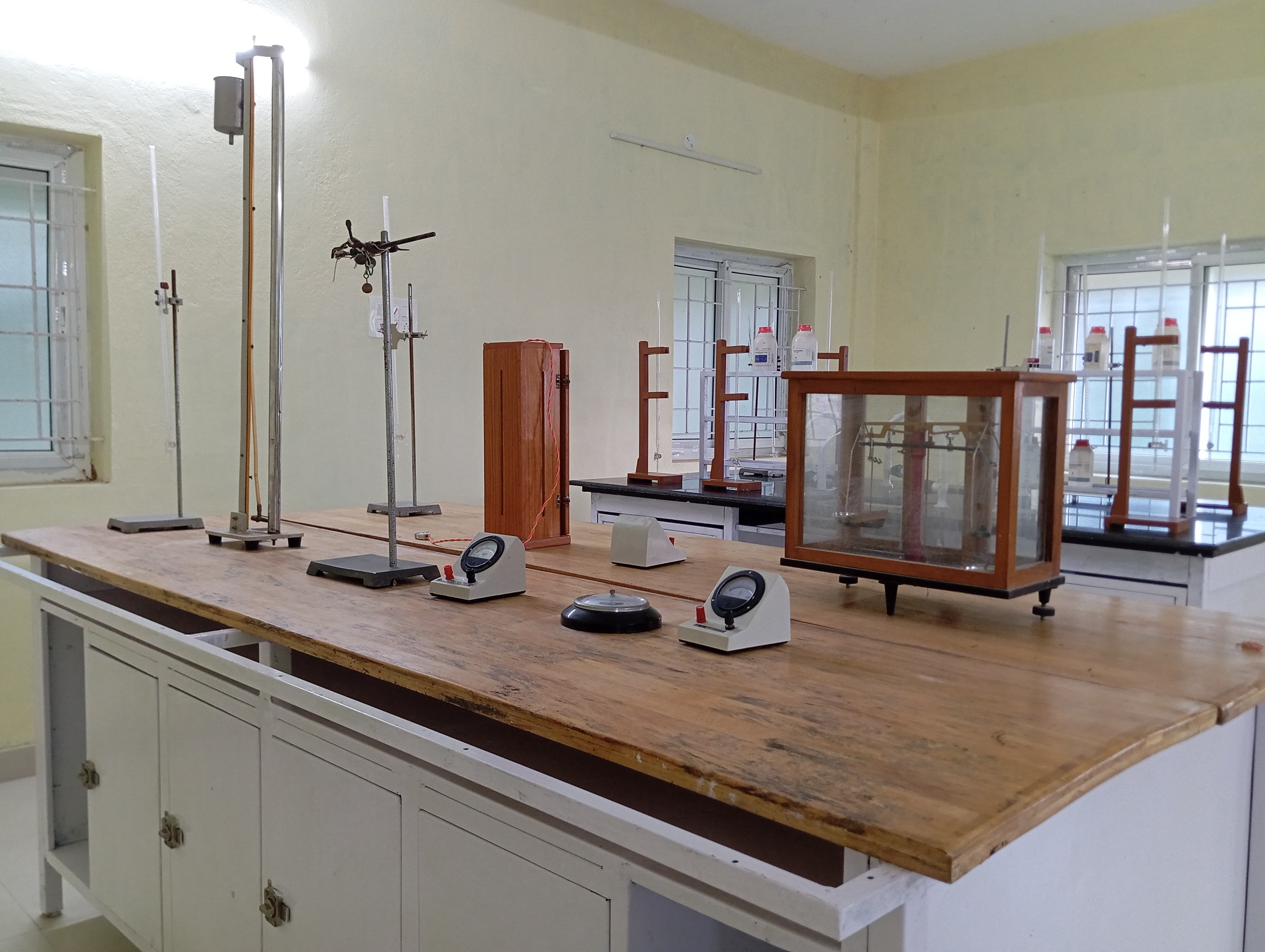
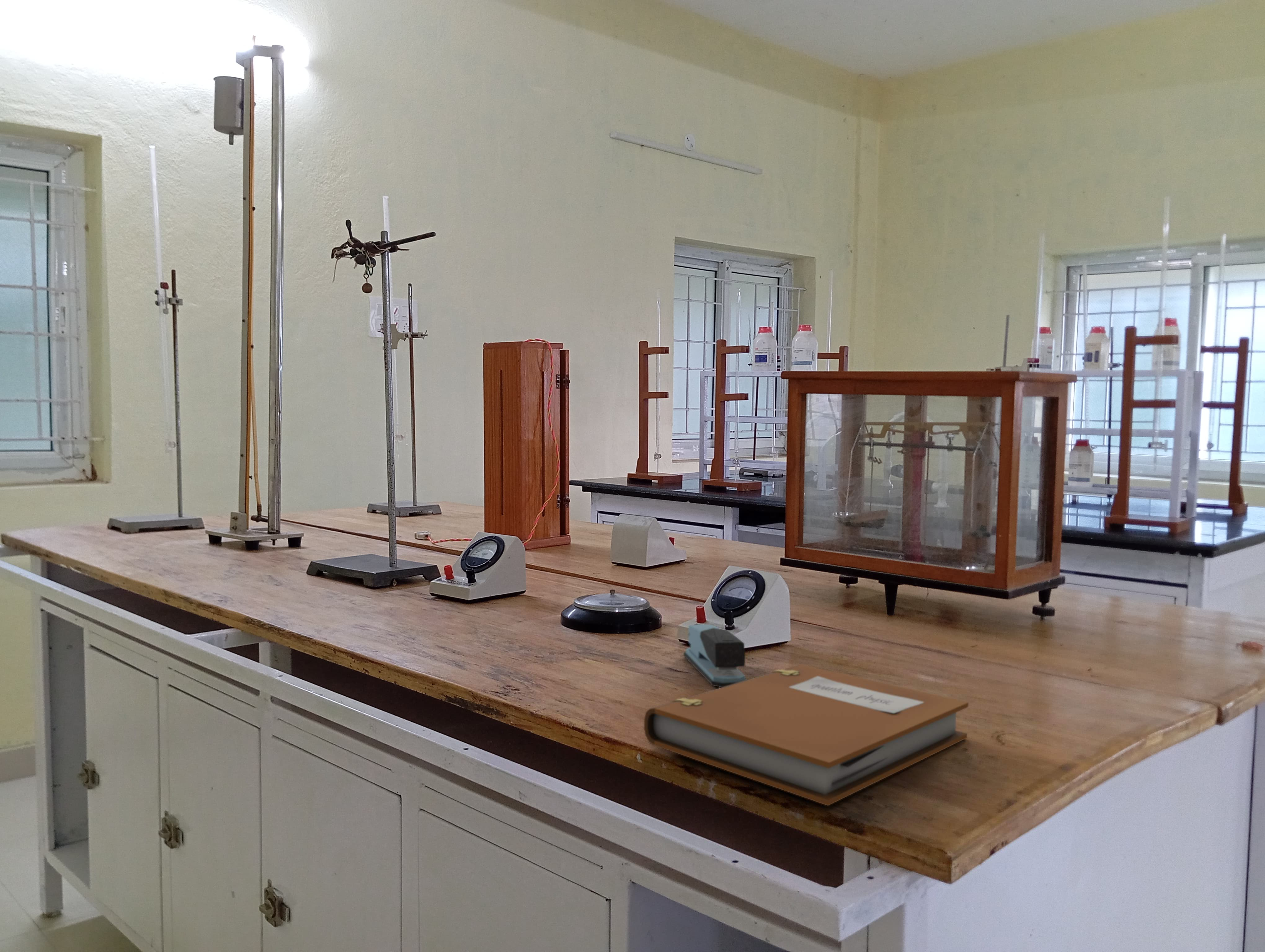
+ stapler (714, 649)
+ notebook (811, 720)
